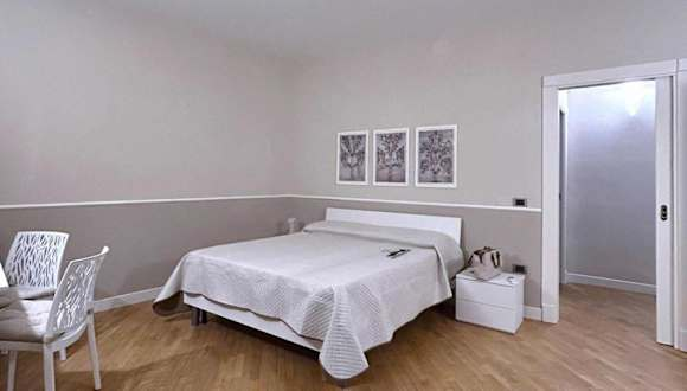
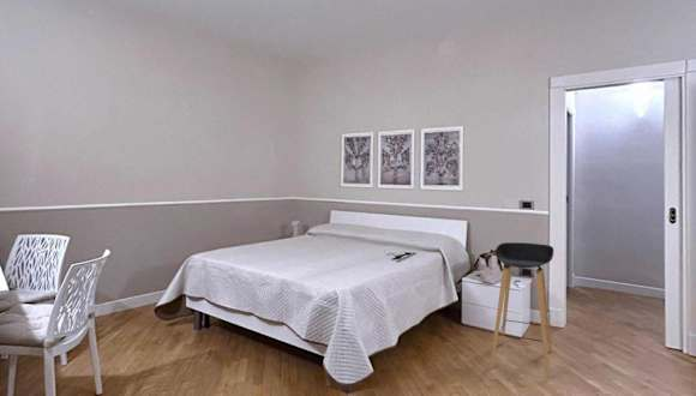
+ stool (508, 301)
